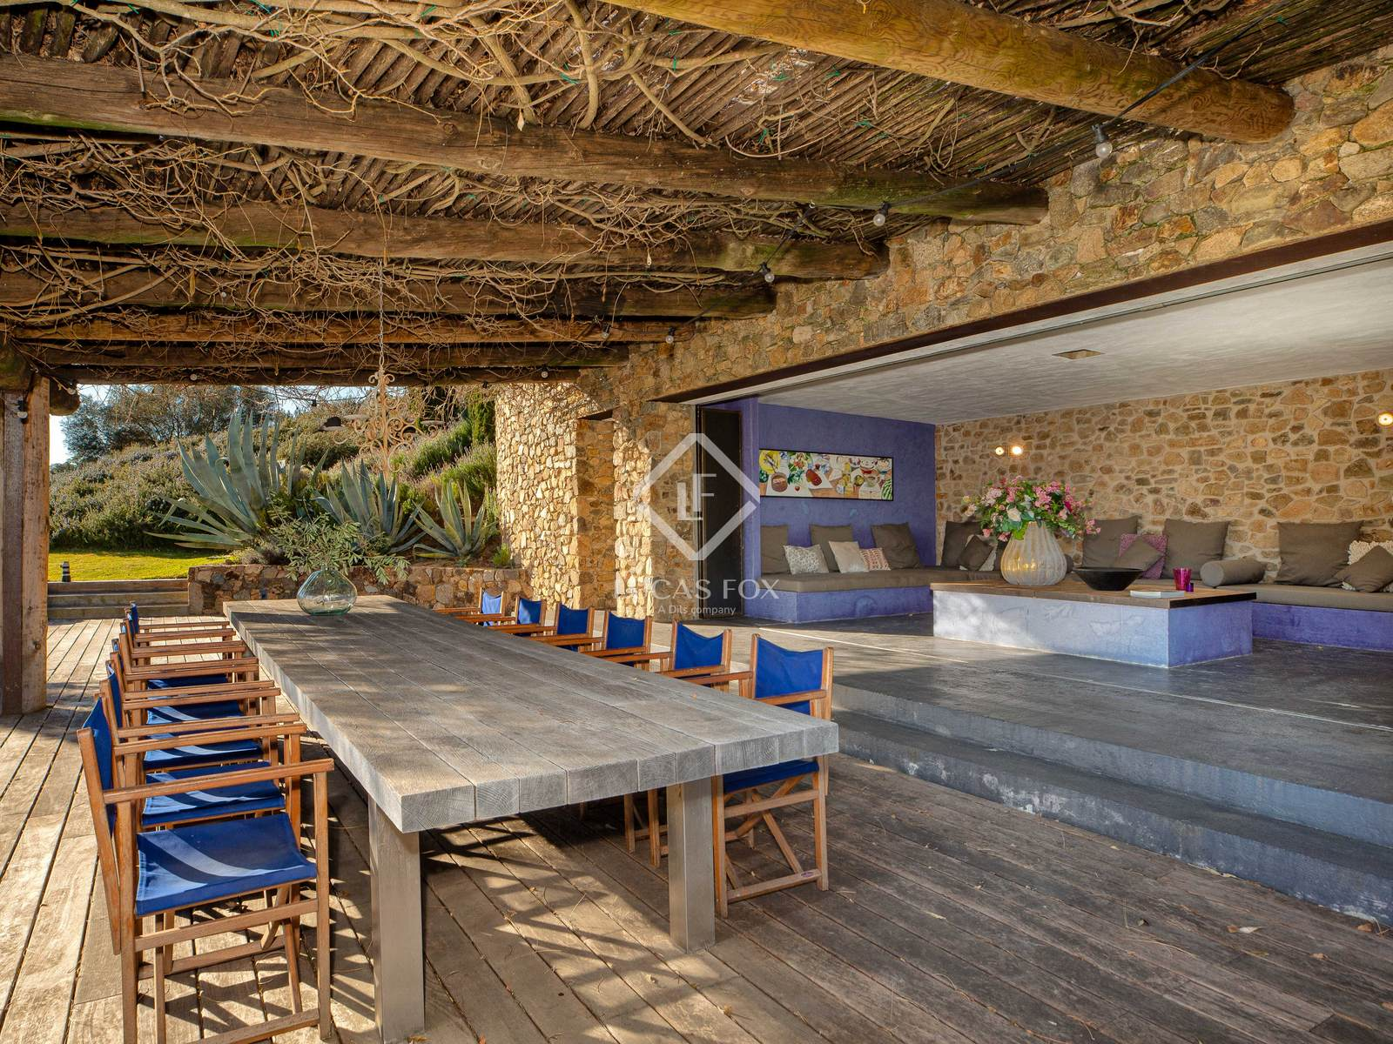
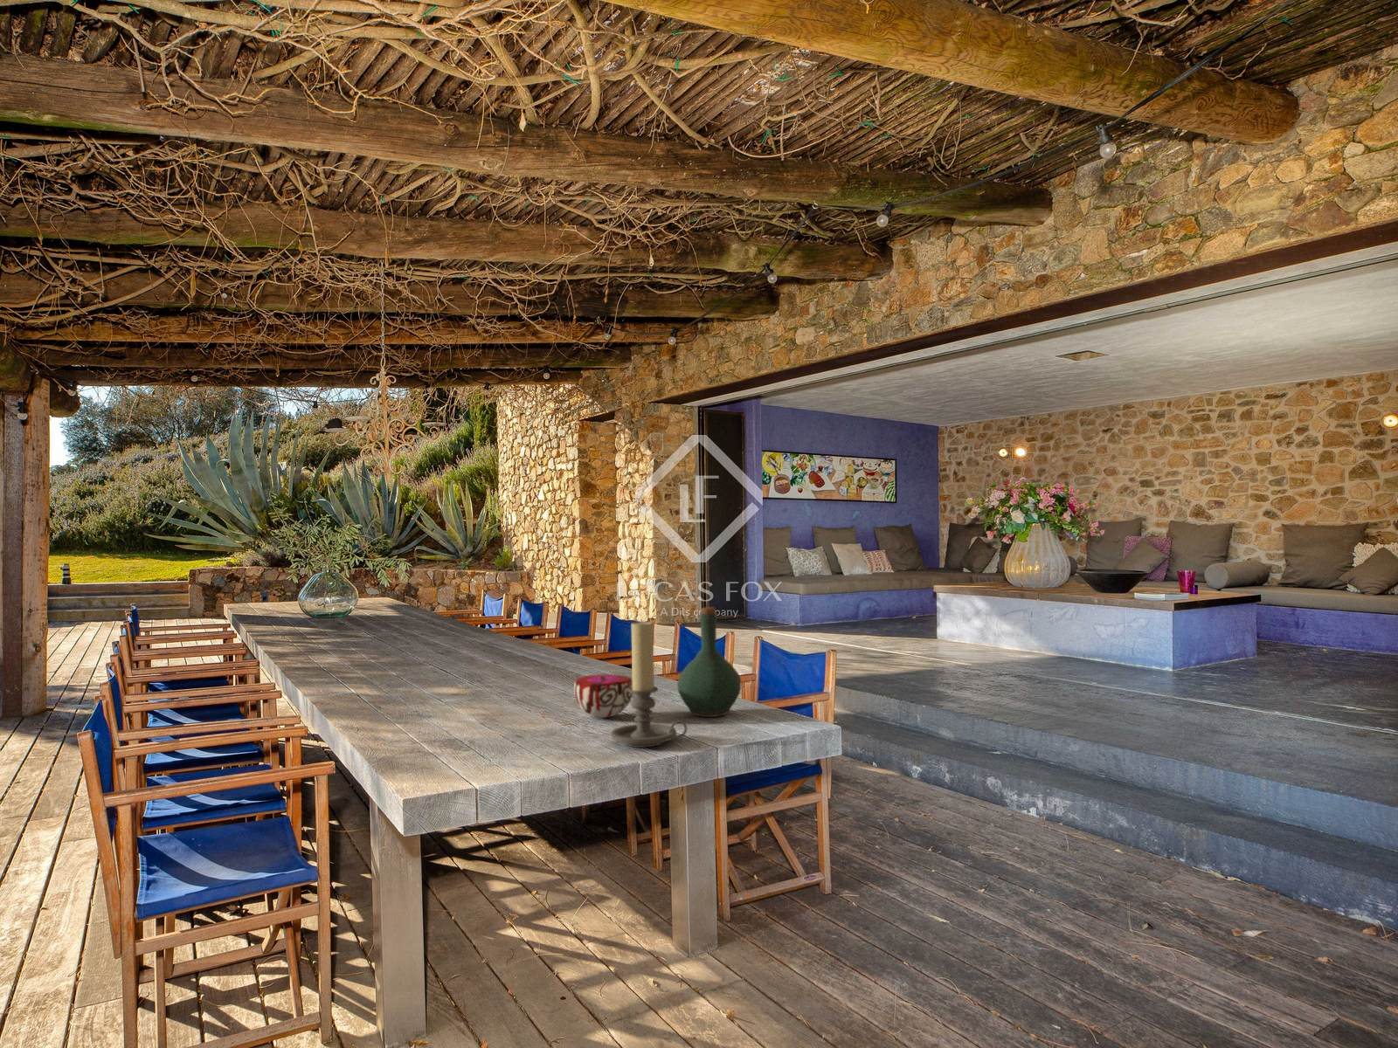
+ candle holder (649, 680)
+ decorative bowl (603, 697)
+ bottle (709, 661)
